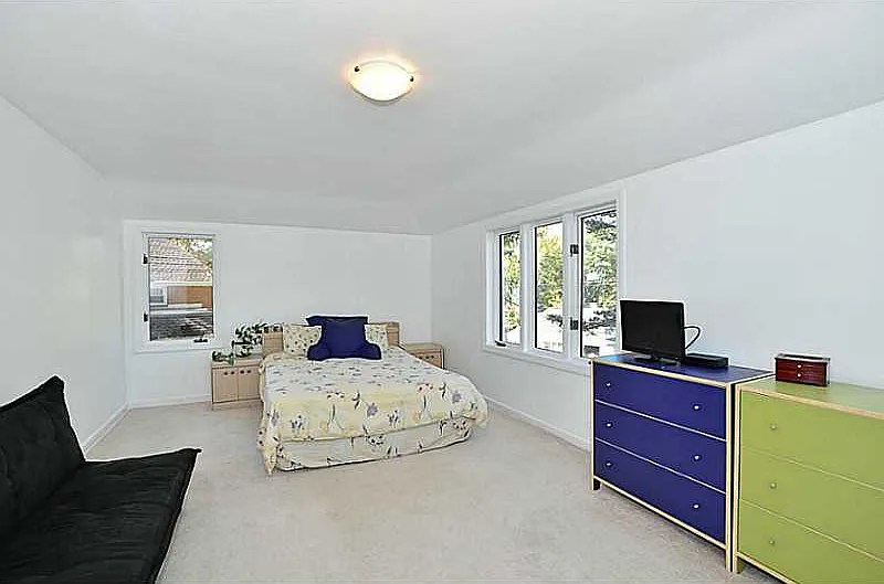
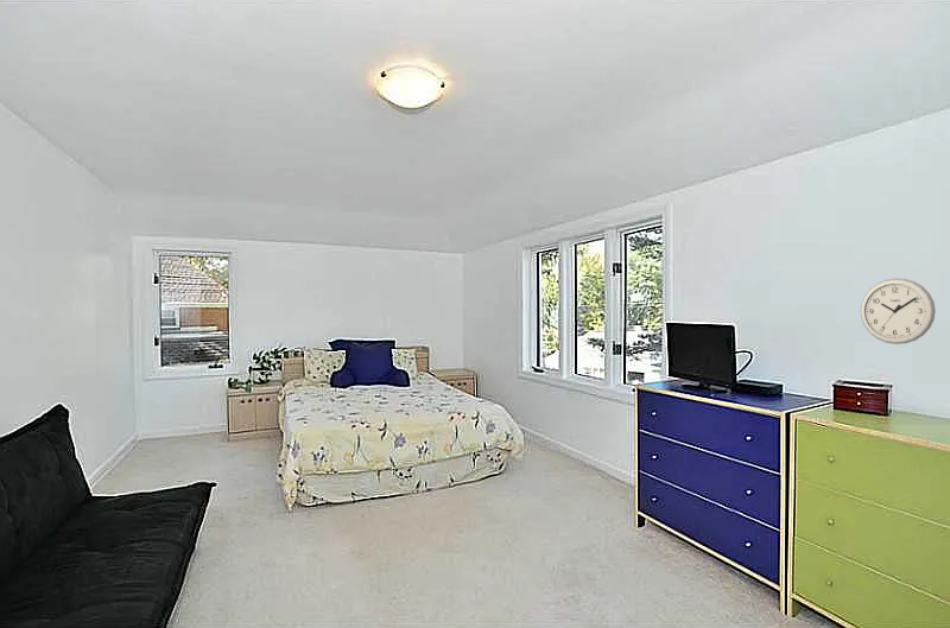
+ wall clock (894, 311)
